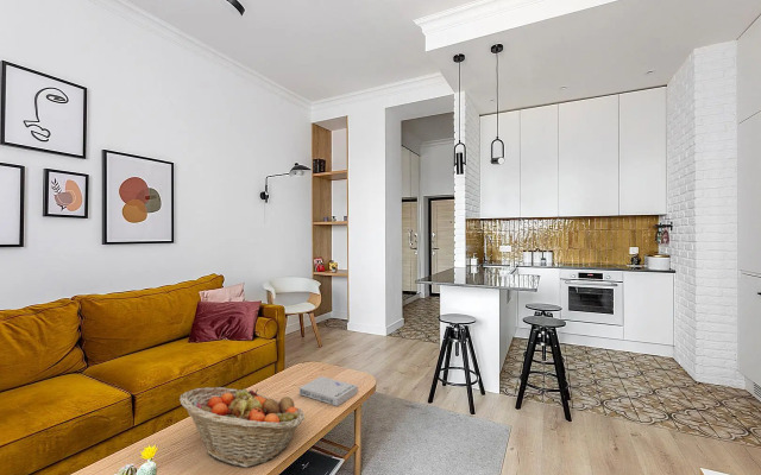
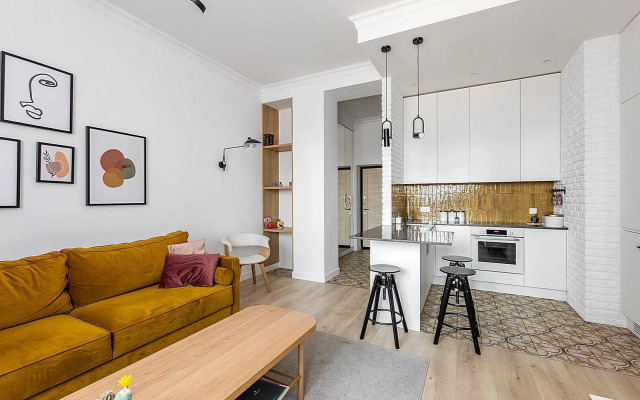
- fruit basket (243, 416)
- book (328, 390)
